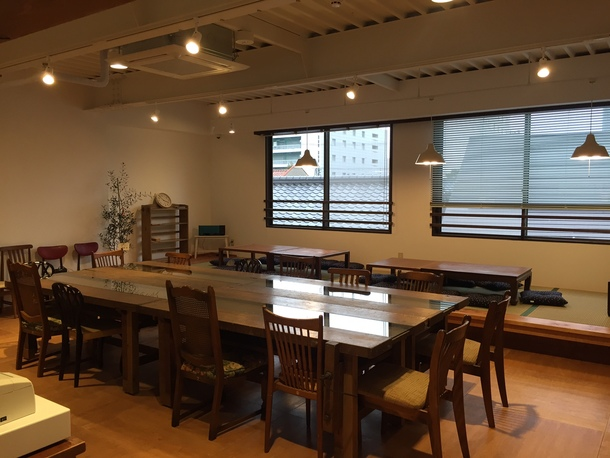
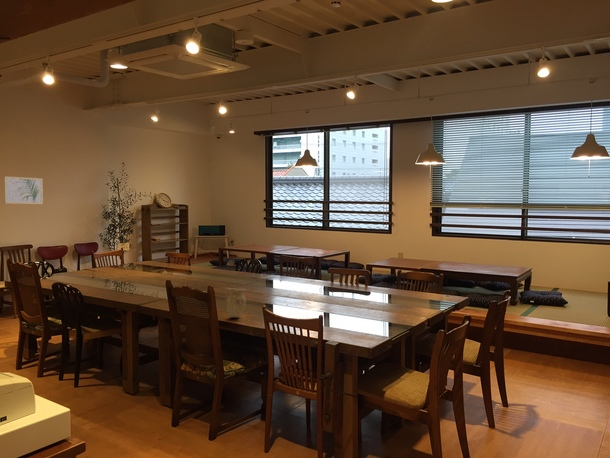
+ vase (235, 302)
+ wall art (23, 190)
